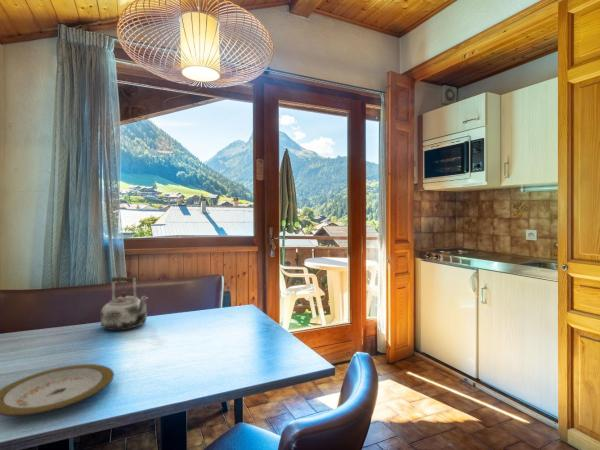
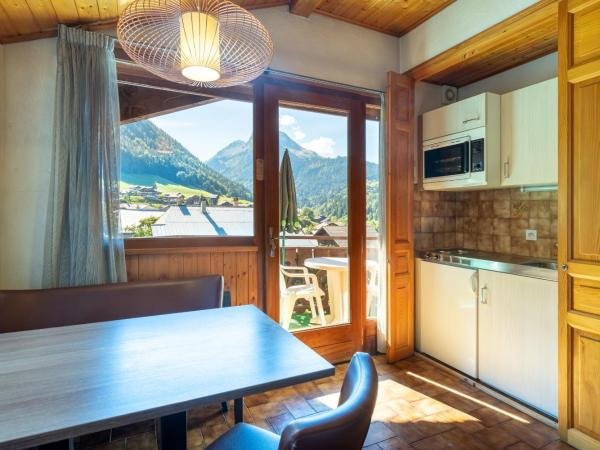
- kettle (127, 301)
- plate (56, 389)
